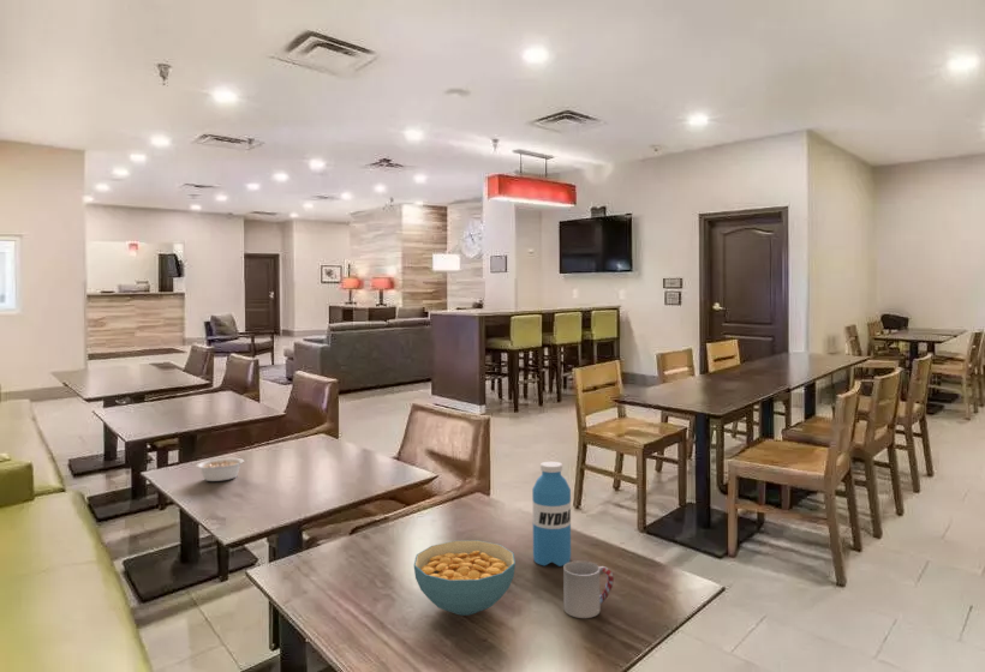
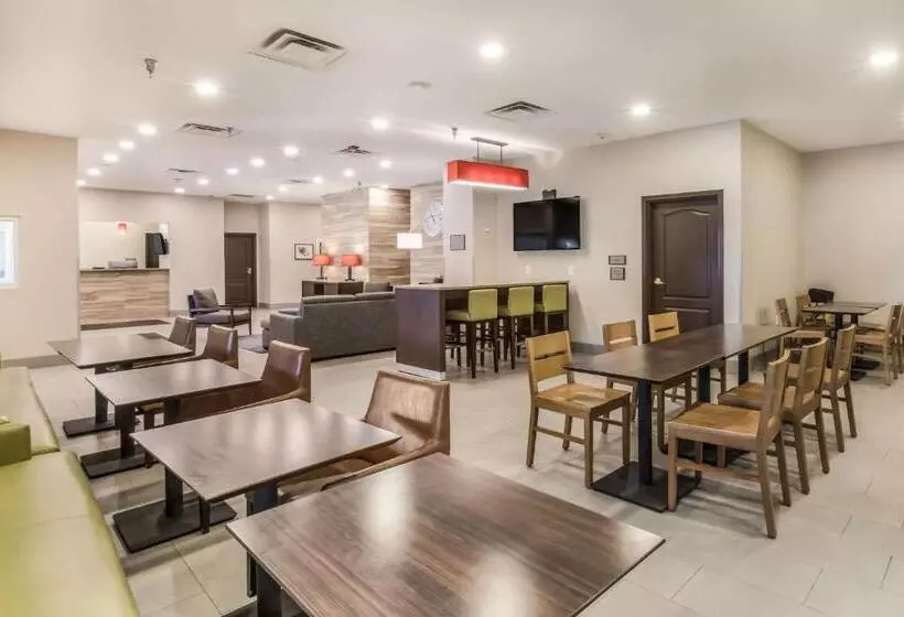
- legume (222, 468)
- water bottle (551, 511)
- cup (589, 587)
- cereal bowl (465, 583)
